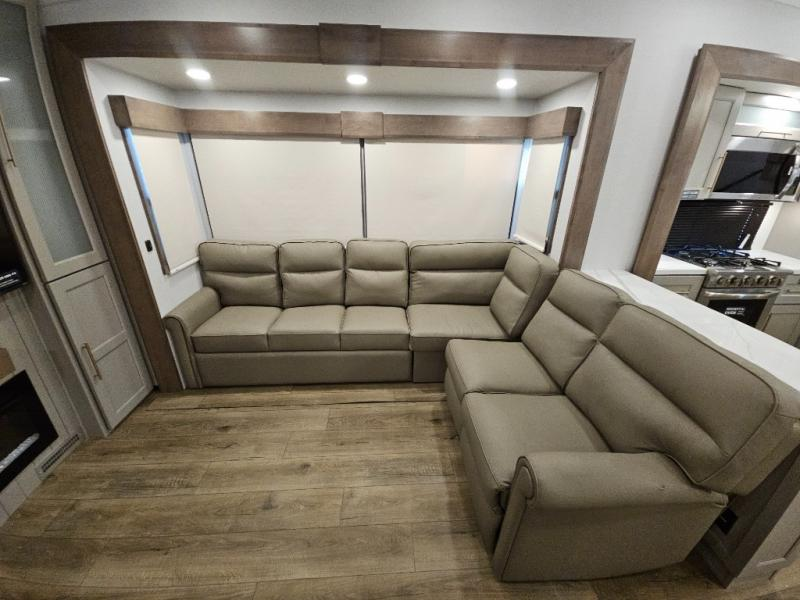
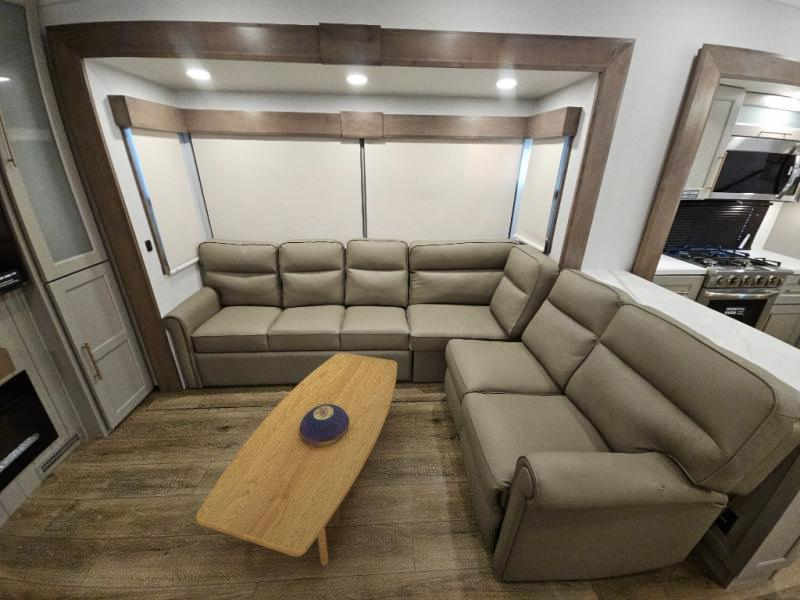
+ decorative bowl (324, 419)
+ coffee table (332, 445)
